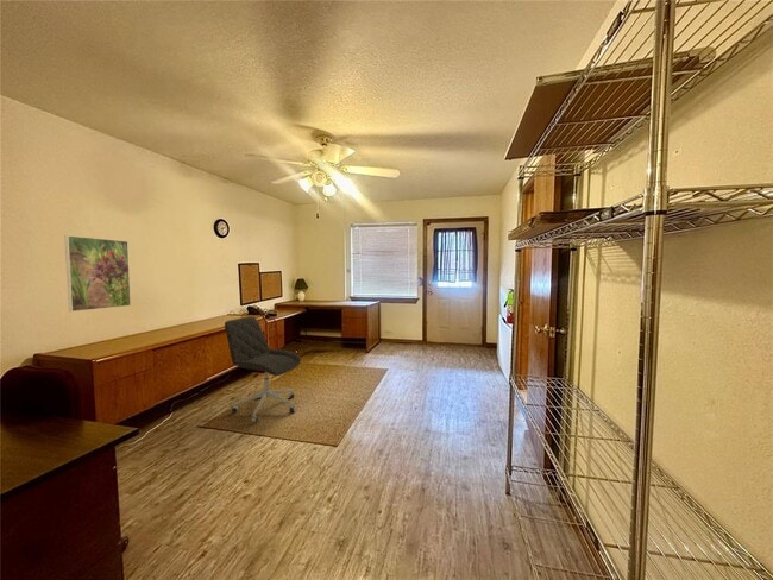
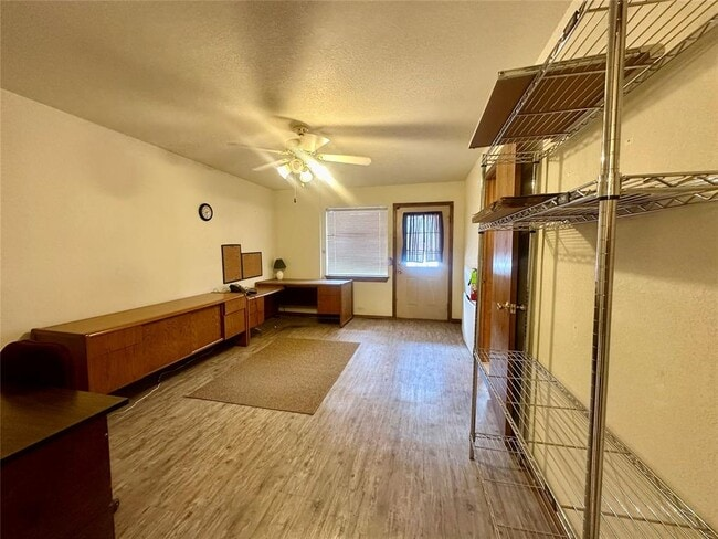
- office chair (264, 364)
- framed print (100, 273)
